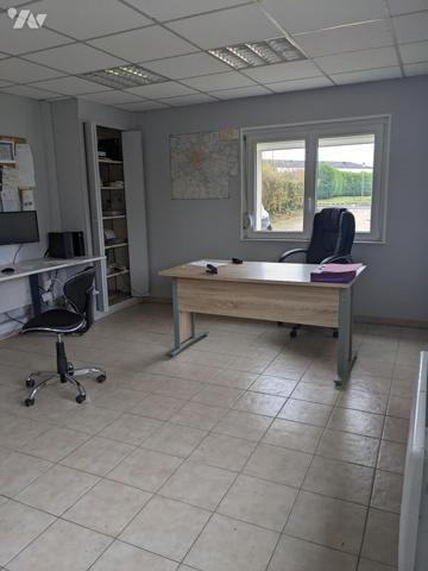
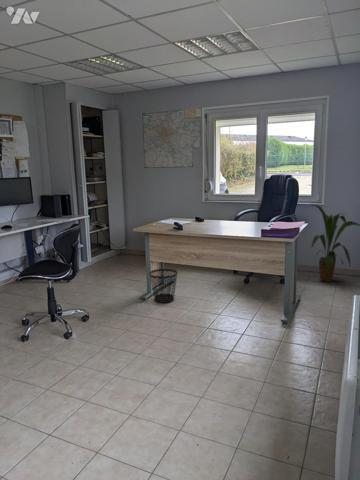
+ house plant (336, 243)
+ wastebasket (163, 286)
